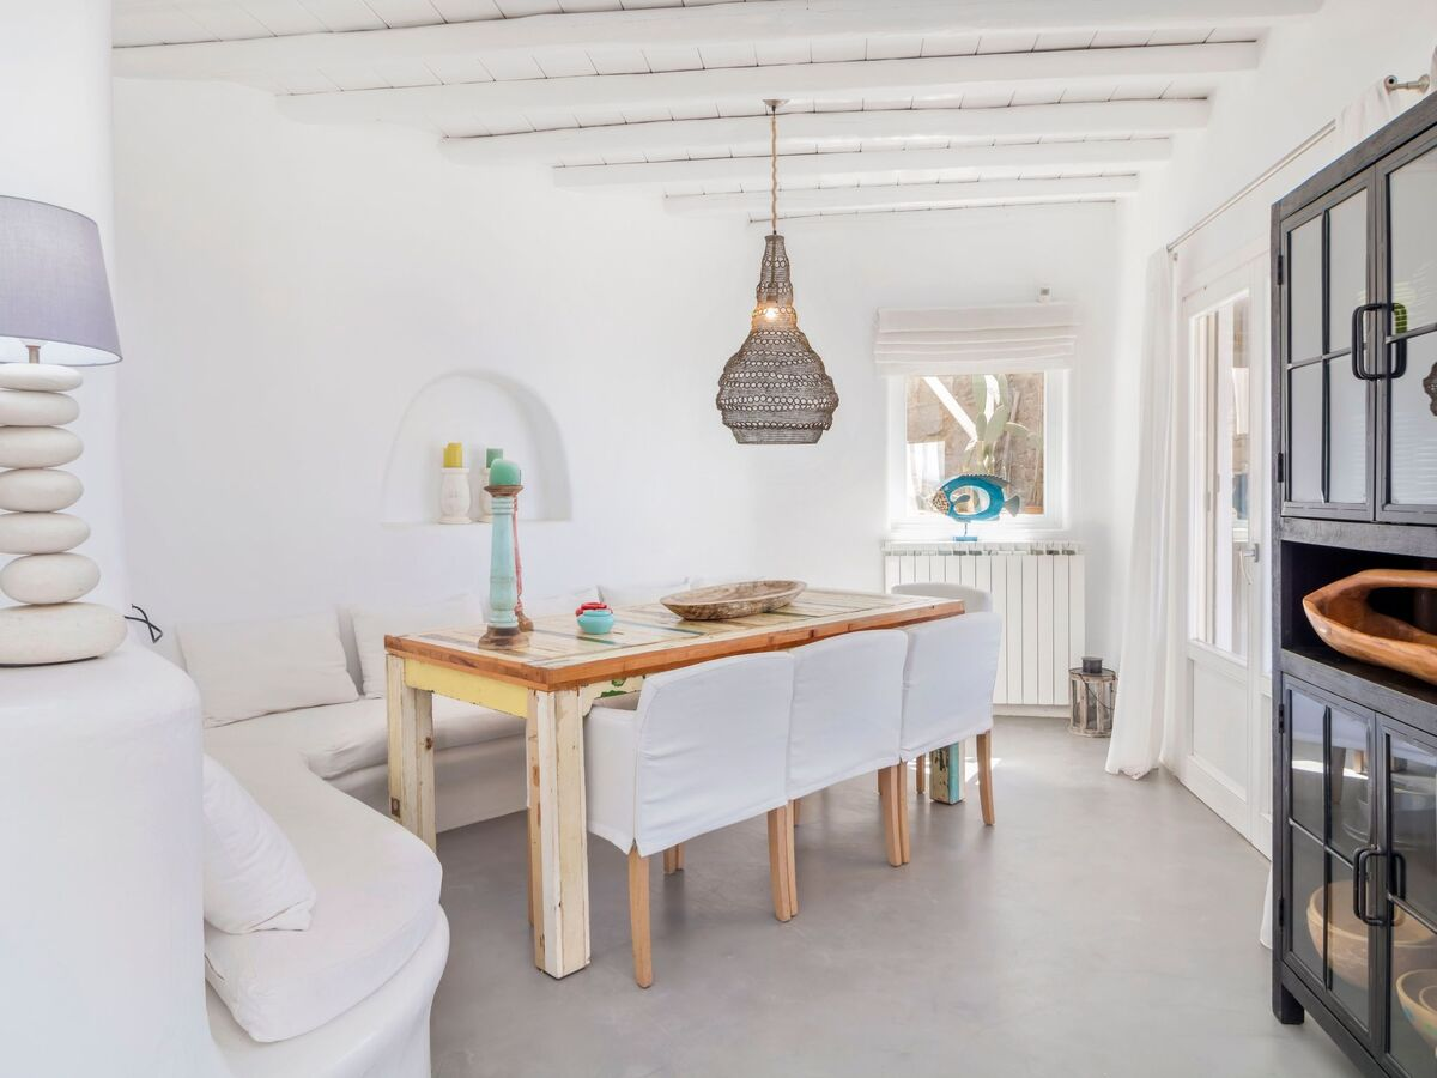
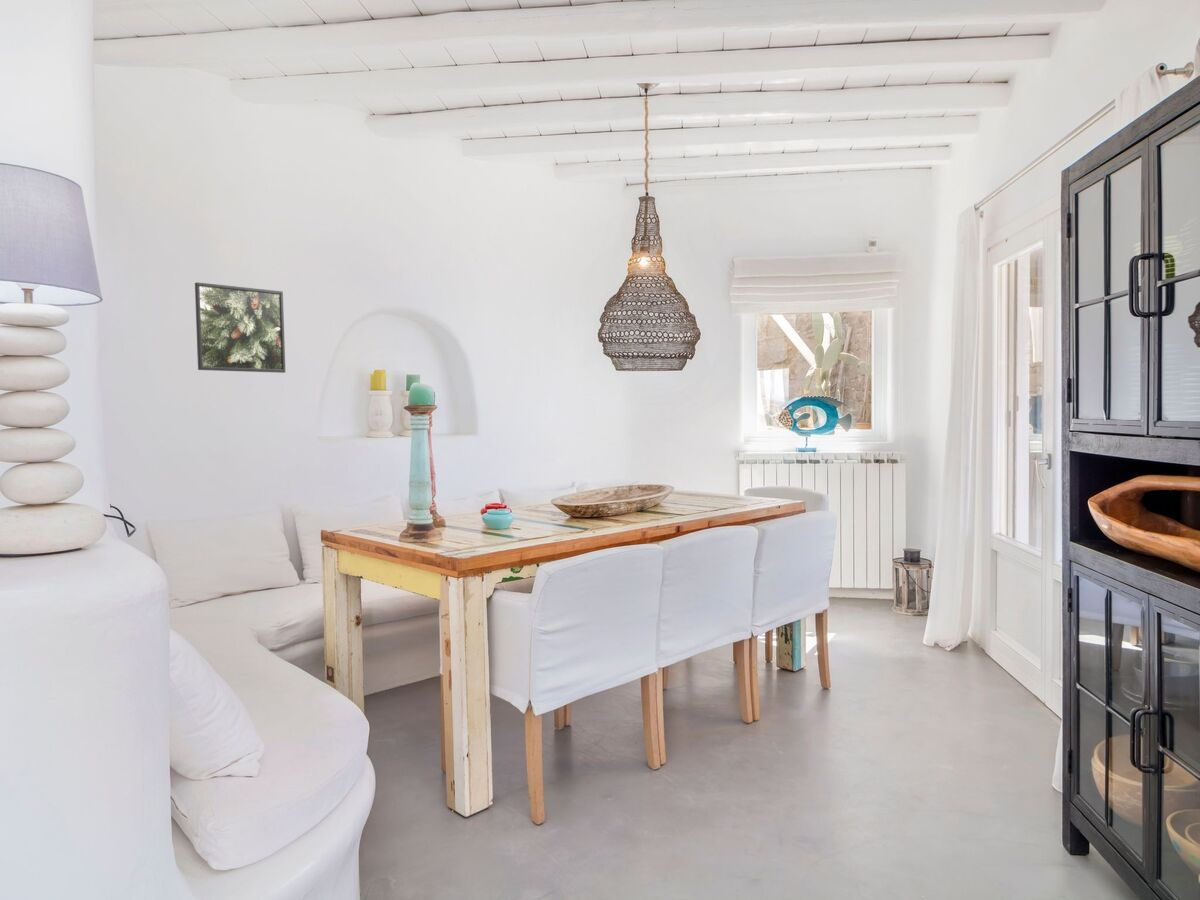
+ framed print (241, 329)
